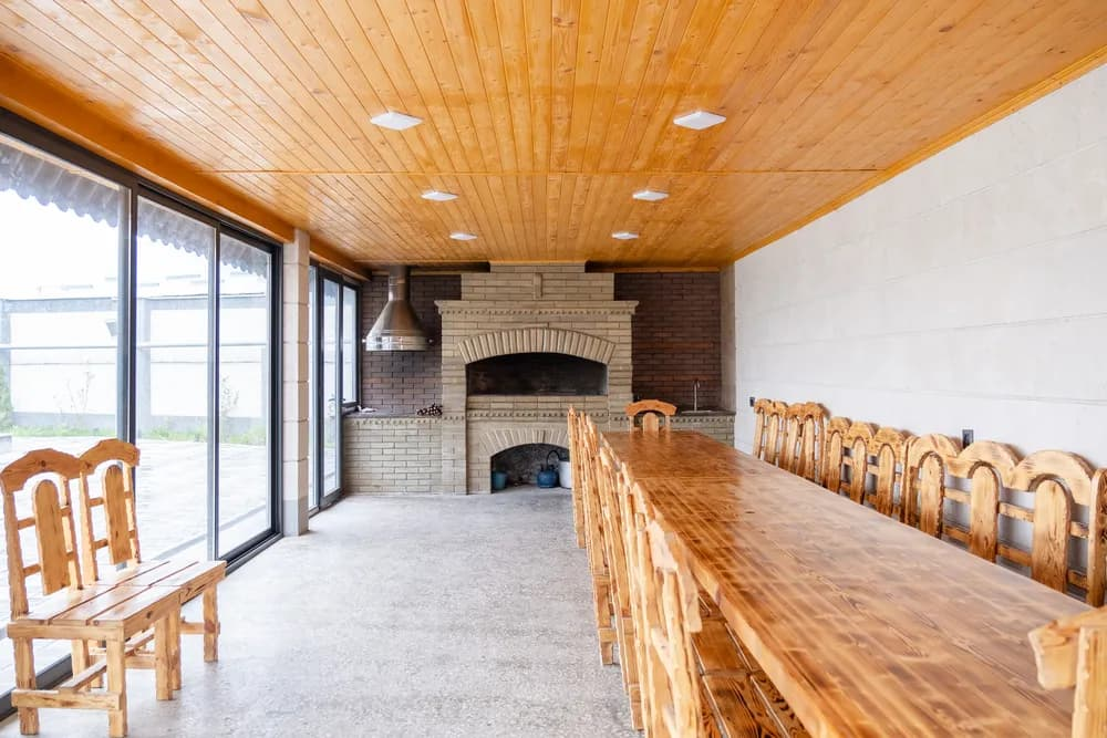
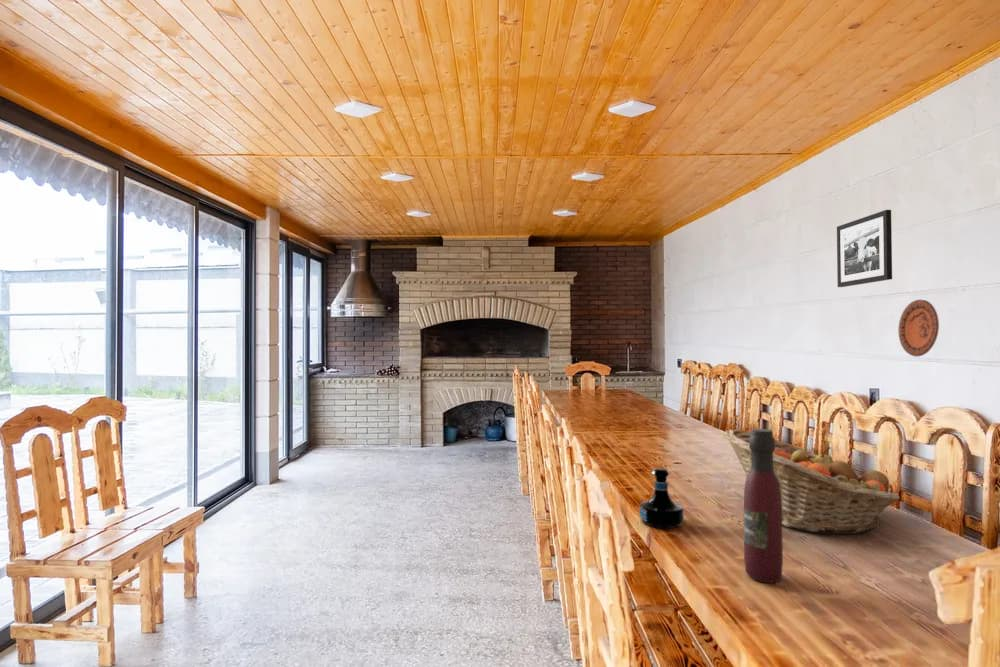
+ decorative plate (918, 328)
+ tequila bottle (661, 495)
+ wine bottle (762, 503)
+ picture frame (862, 251)
+ fruit basket (804, 475)
